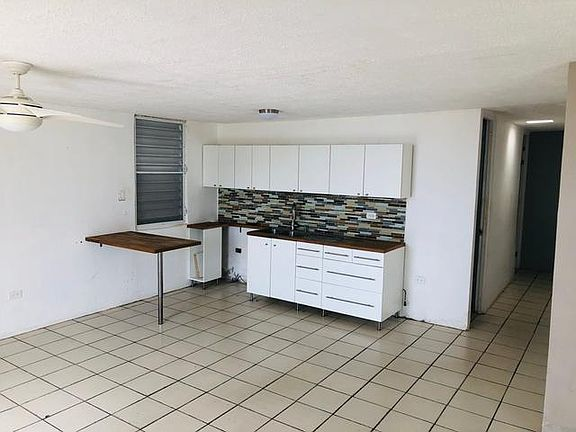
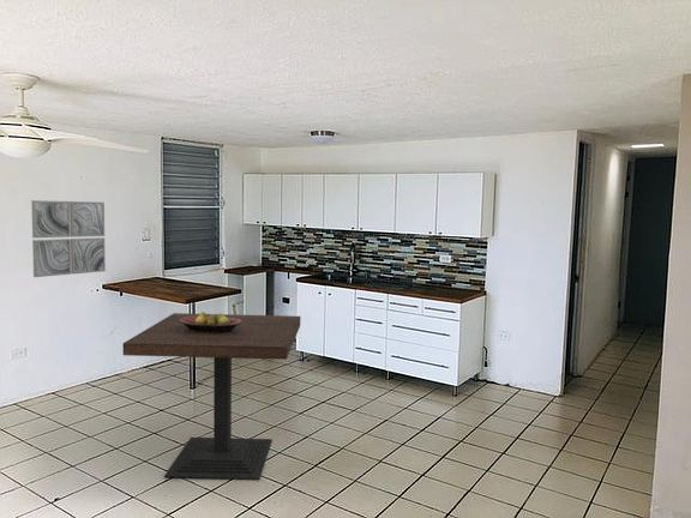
+ wall art (70, 236)
+ dining table (222, 393)
+ fruit bowl (210, 320)
